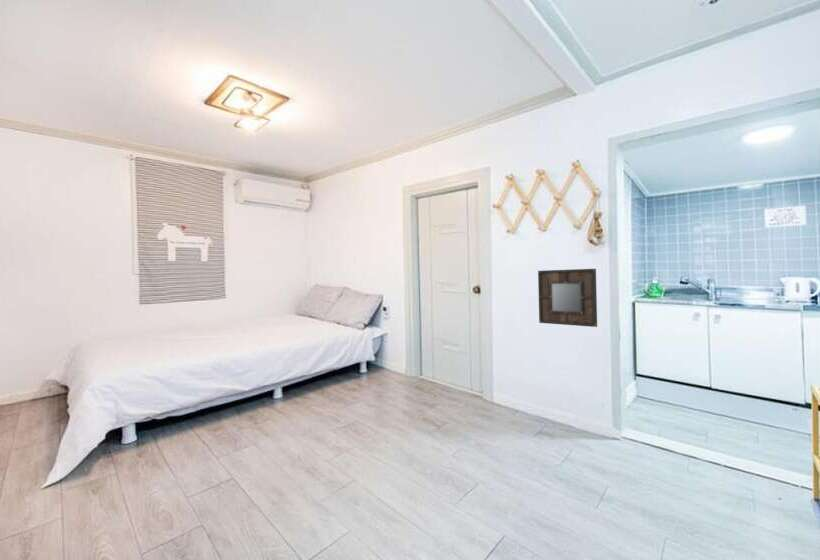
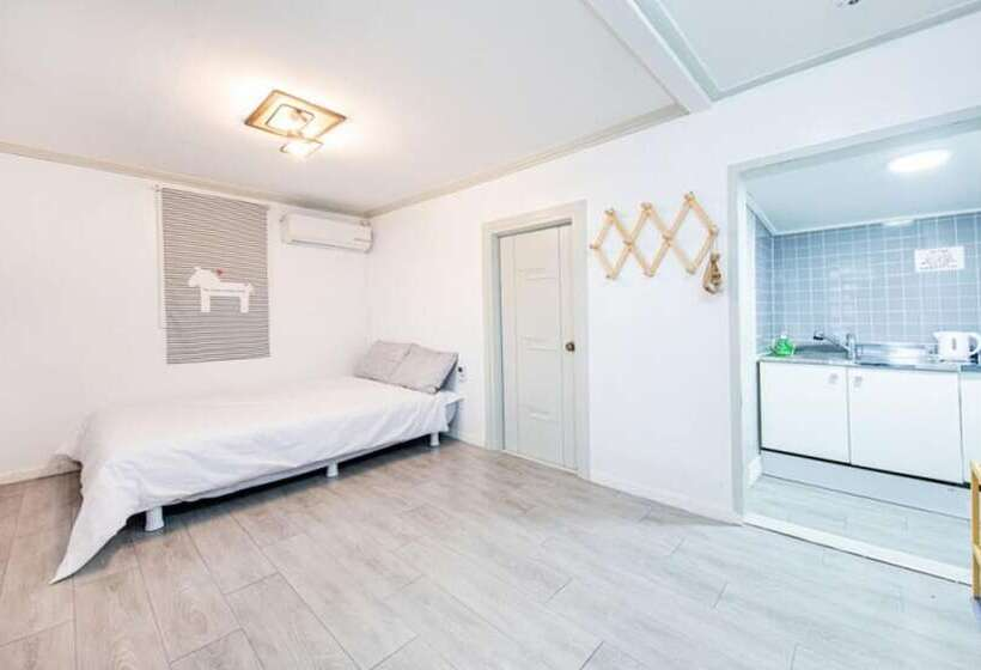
- home mirror (566, 297)
